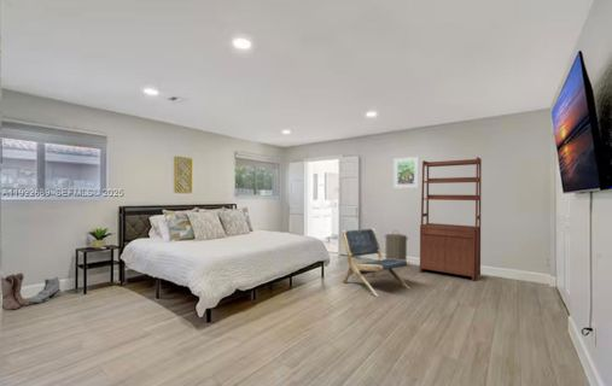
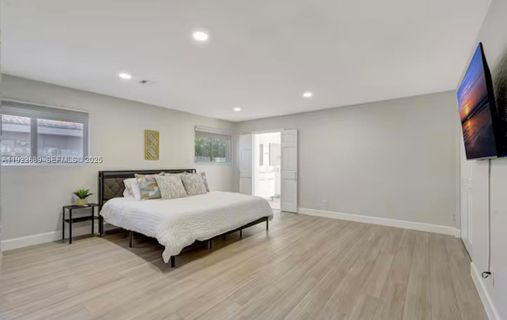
- laundry hamper (396, 247)
- boots (14, 290)
- bookshelf (449, 224)
- sneaker (46, 288)
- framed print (406, 172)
- lounge chair (374, 261)
